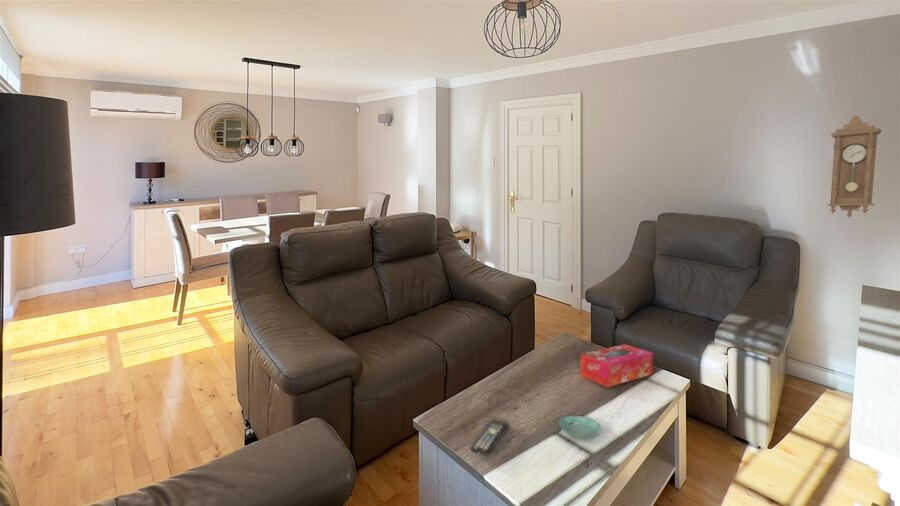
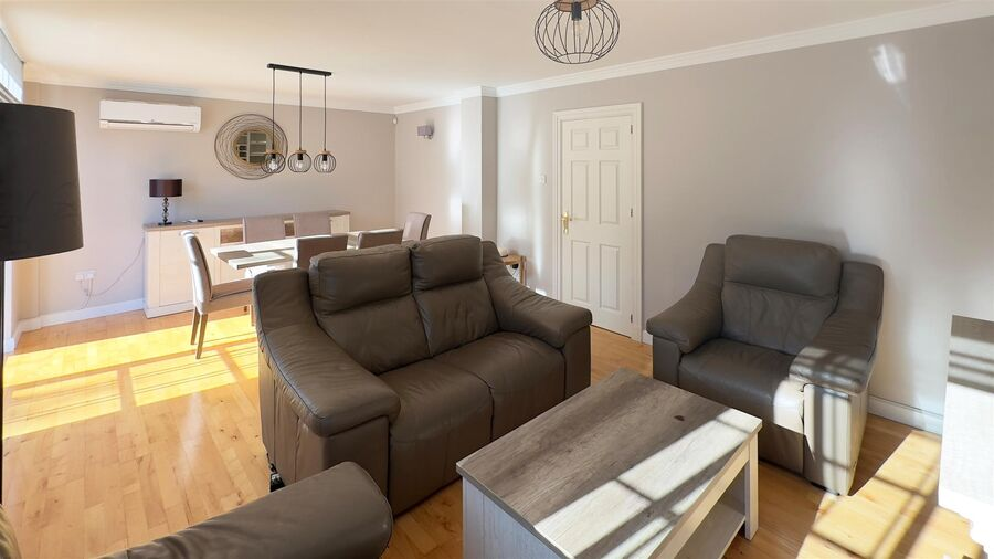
- tissue box (616, 364)
- saucer (579, 428)
- pendulum clock (853, 167)
- remote control (491, 436)
